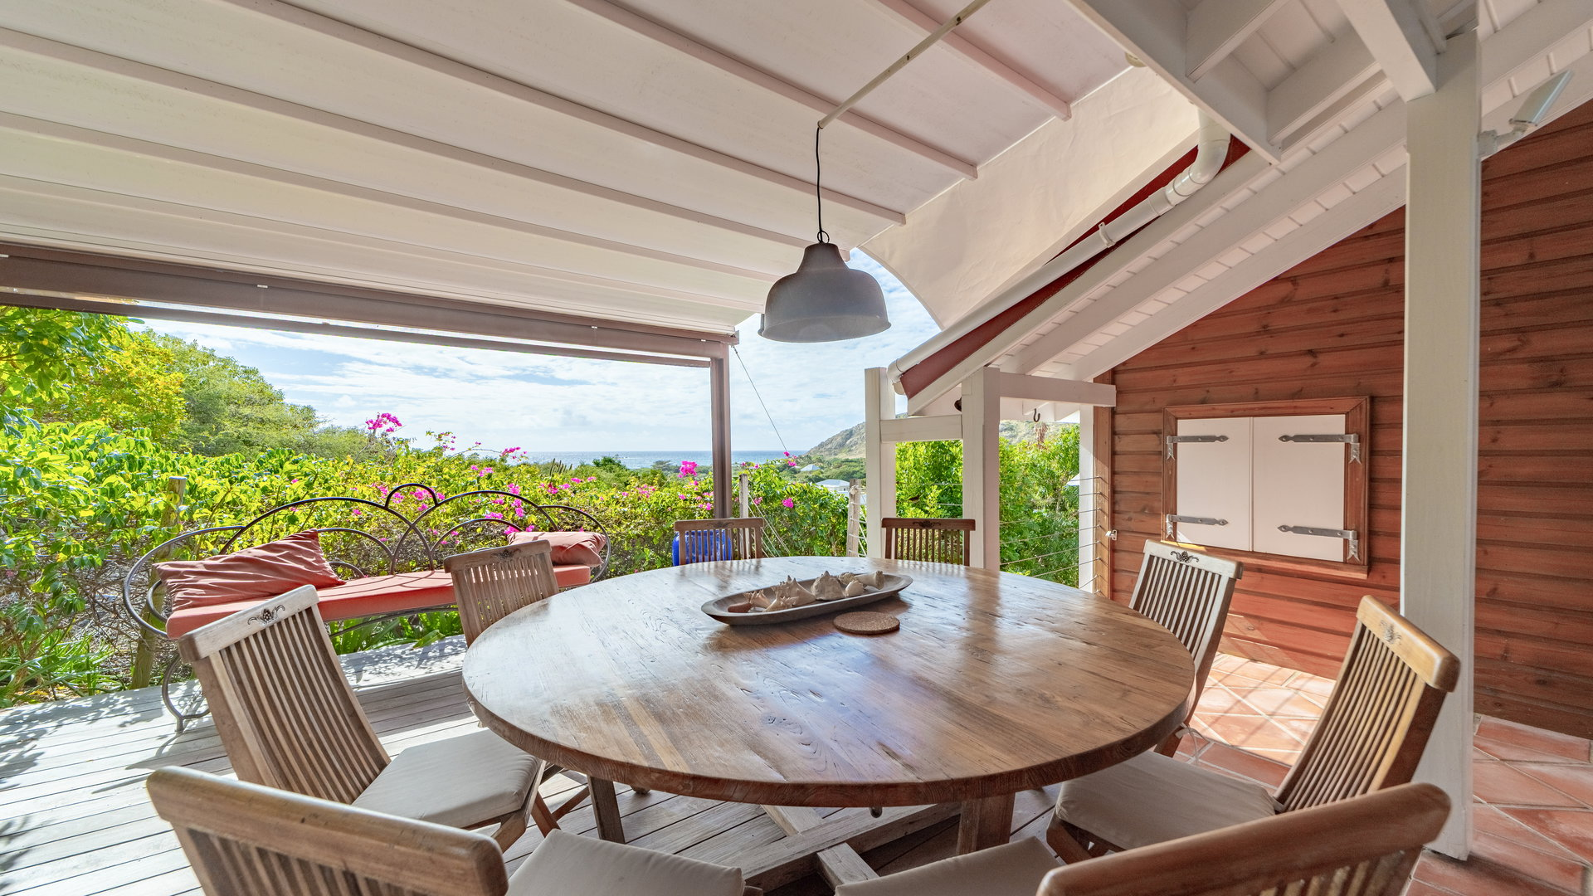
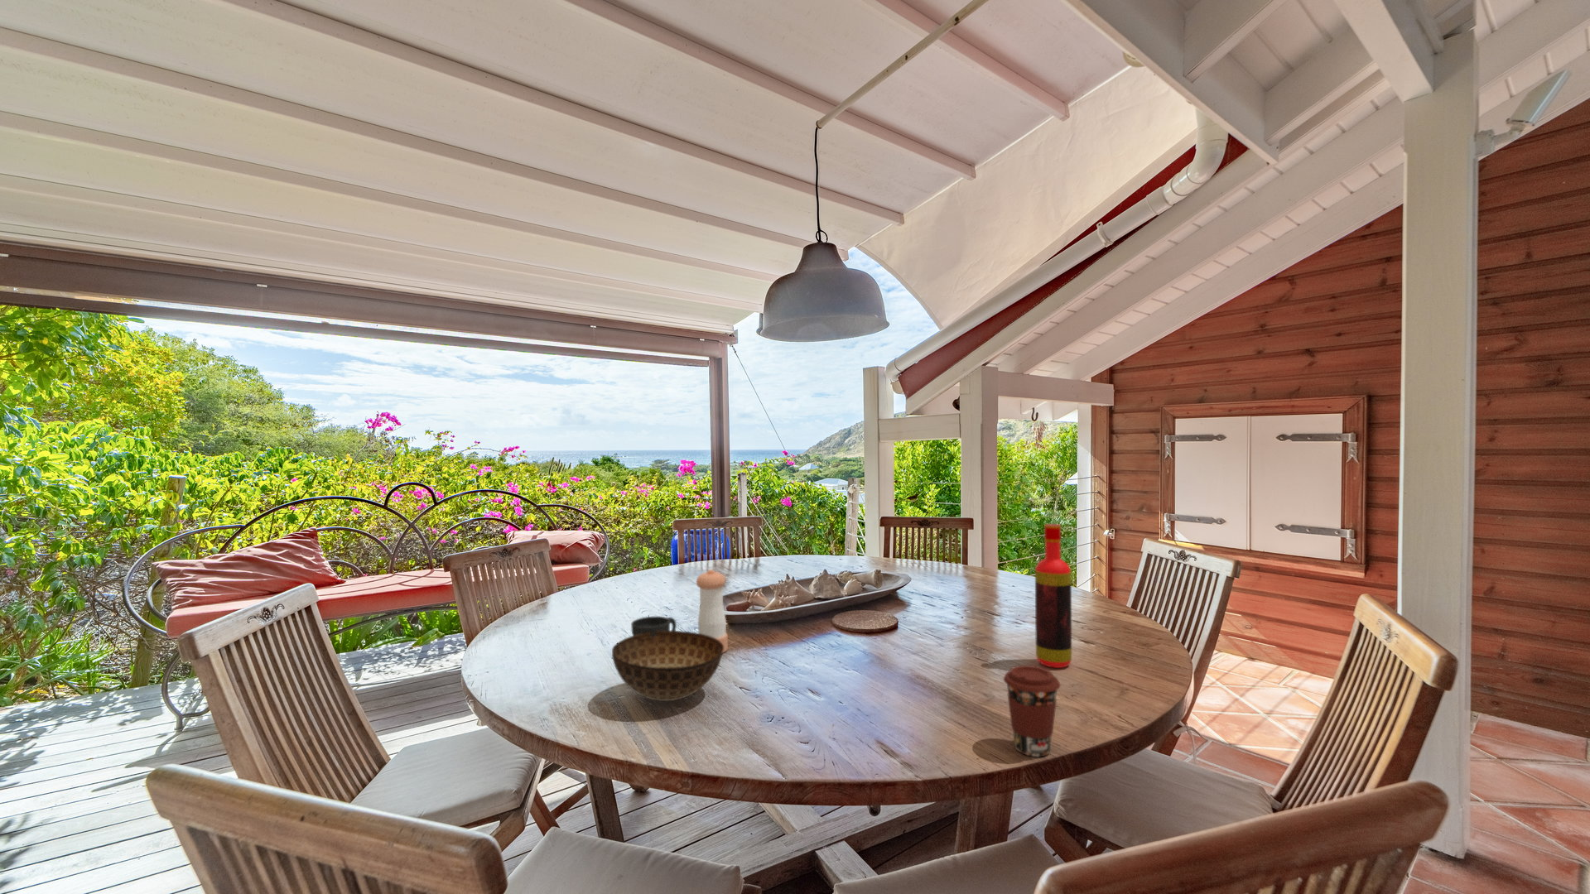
+ mug (653, 635)
+ bowl (669, 669)
+ coffee cup (1032, 711)
+ pepper shaker (711, 609)
+ bottle (1053, 594)
